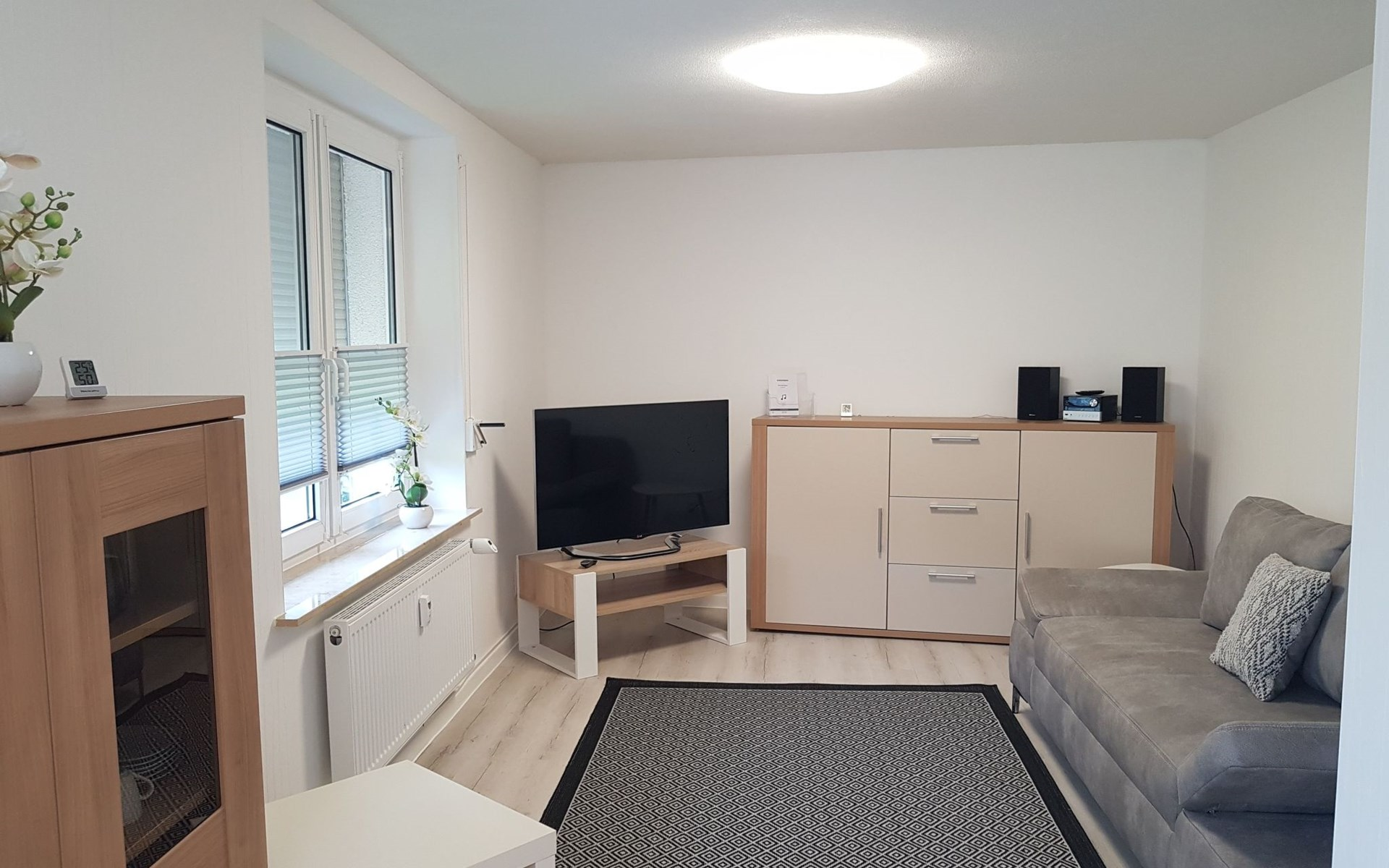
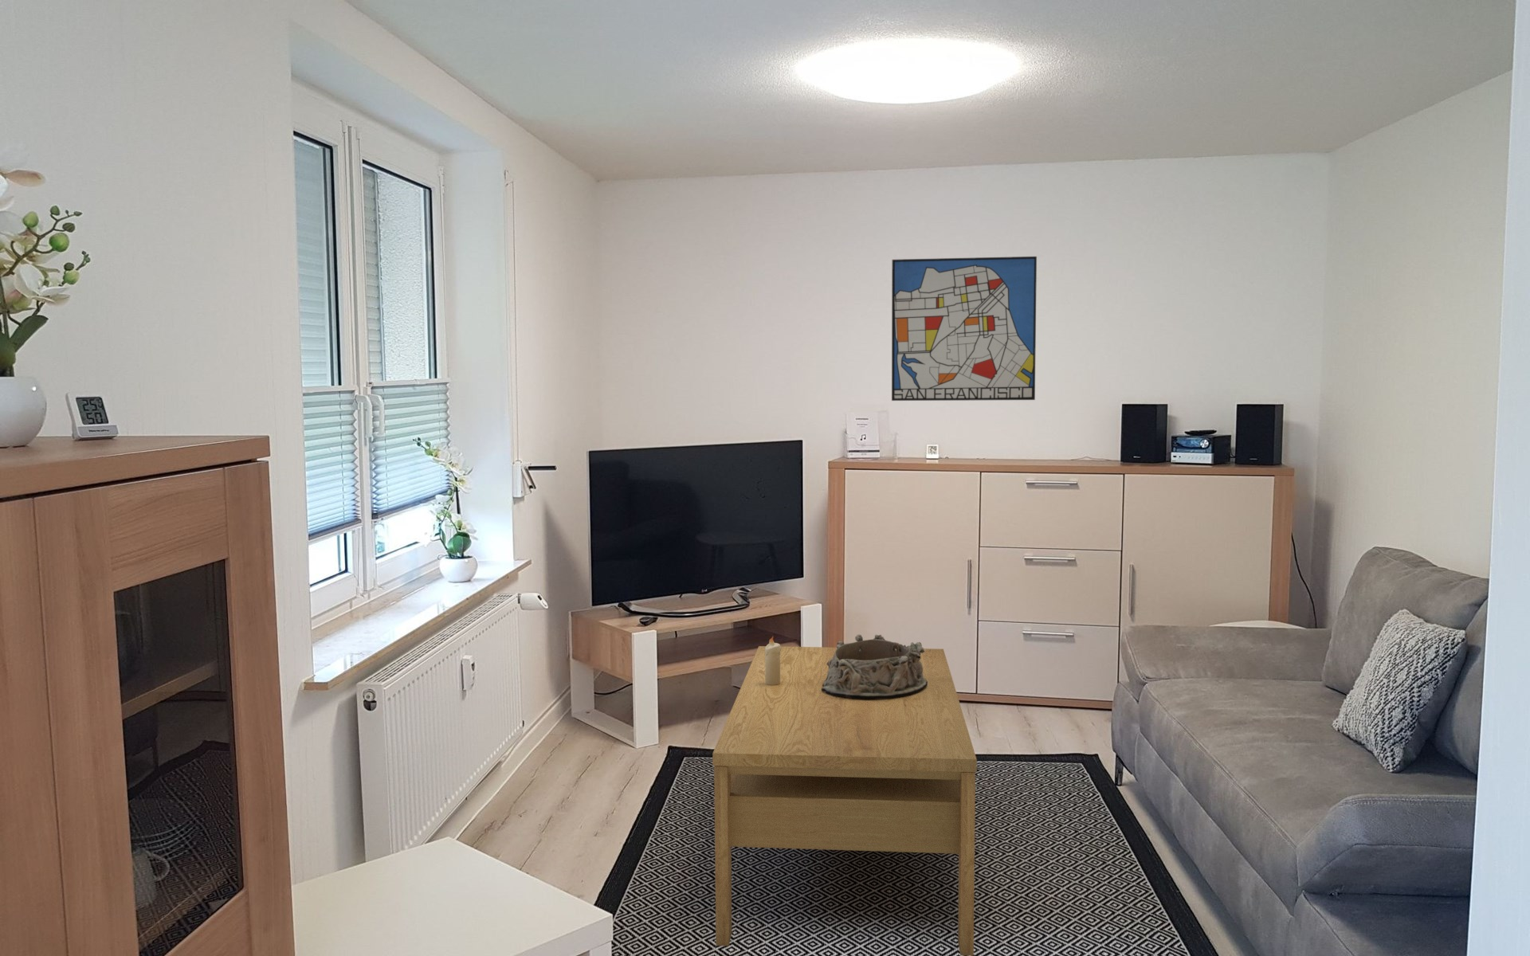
+ wall art (963, 329)
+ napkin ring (875, 664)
+ coffee table (847, 773)
+ candle (772, 659)
